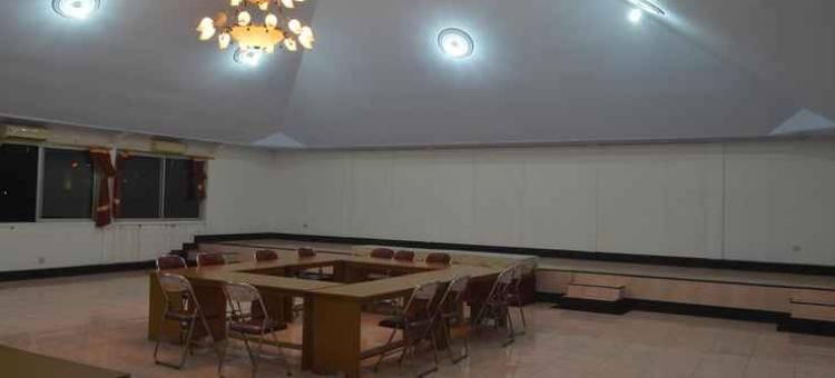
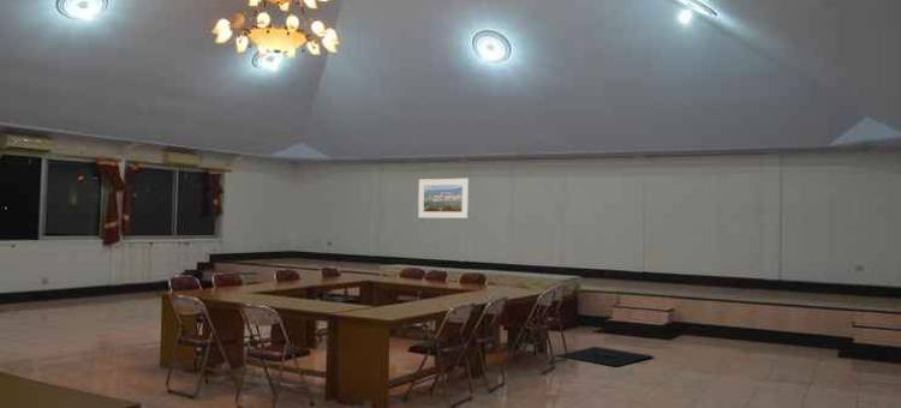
+ rug (604, 354)
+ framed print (442, 198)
